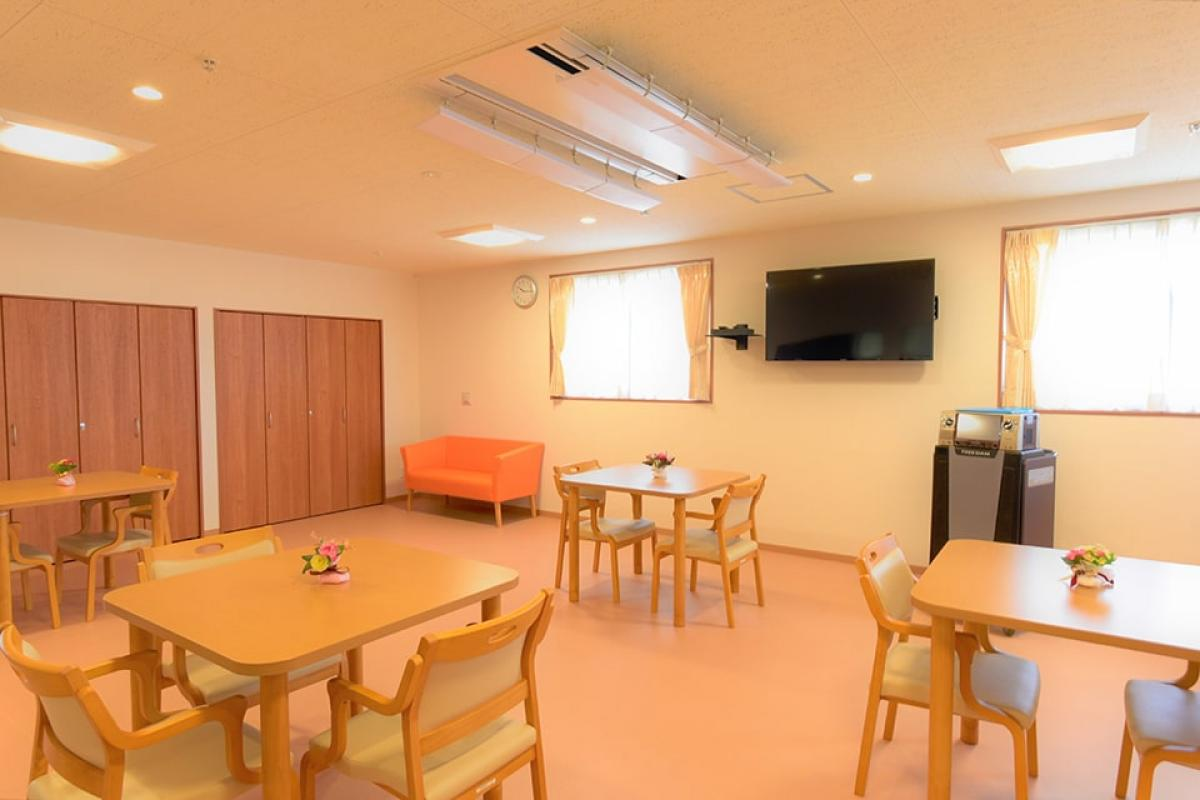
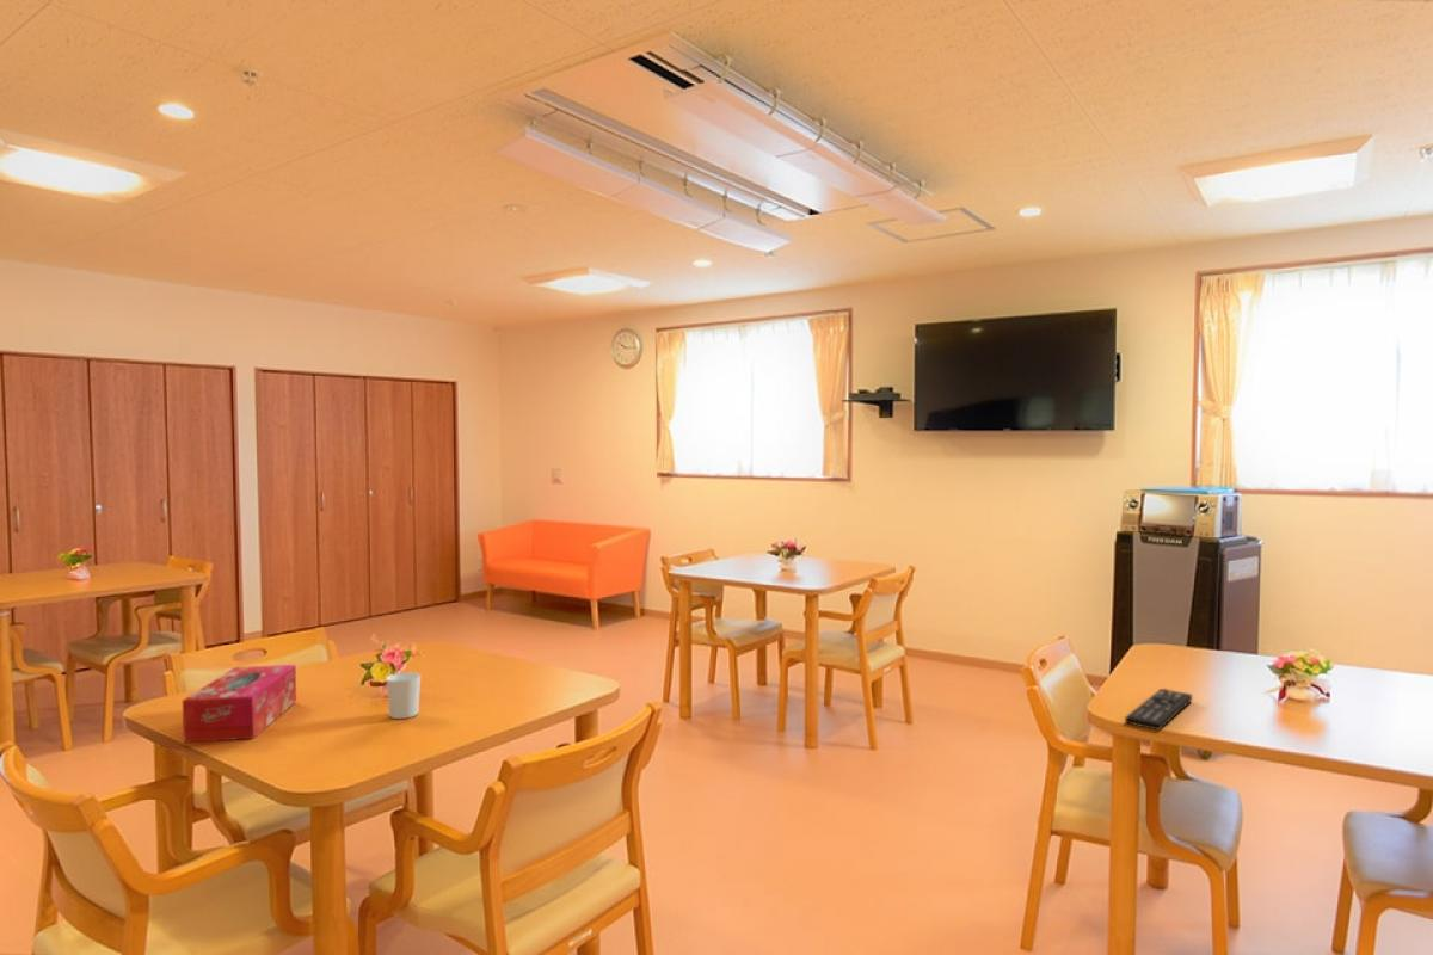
+ tissue box (244, 700)
+ remote control (1160, 707)
+ cup (404, 695)
